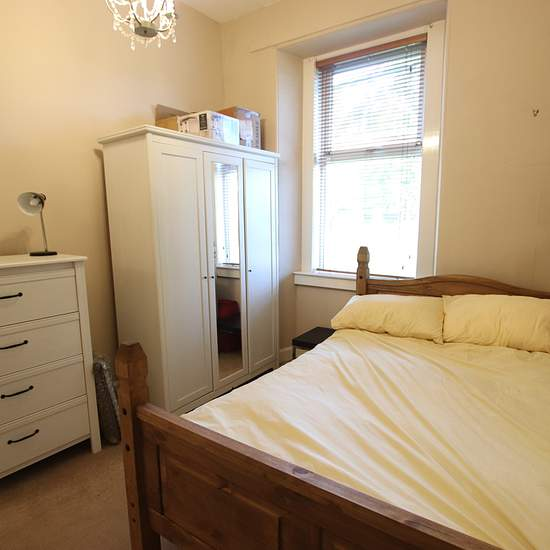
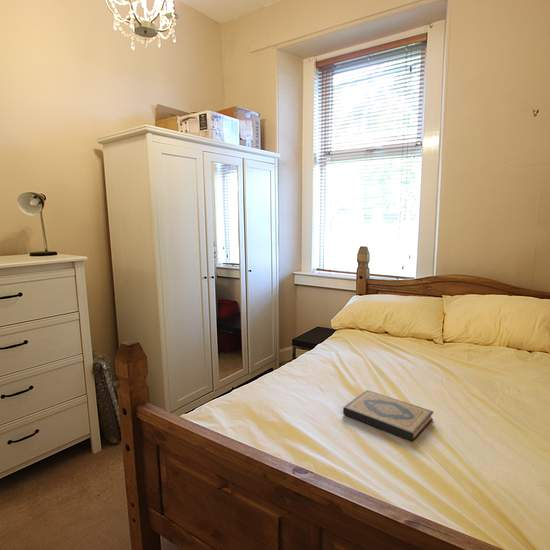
+ hardback book (387, 413)
